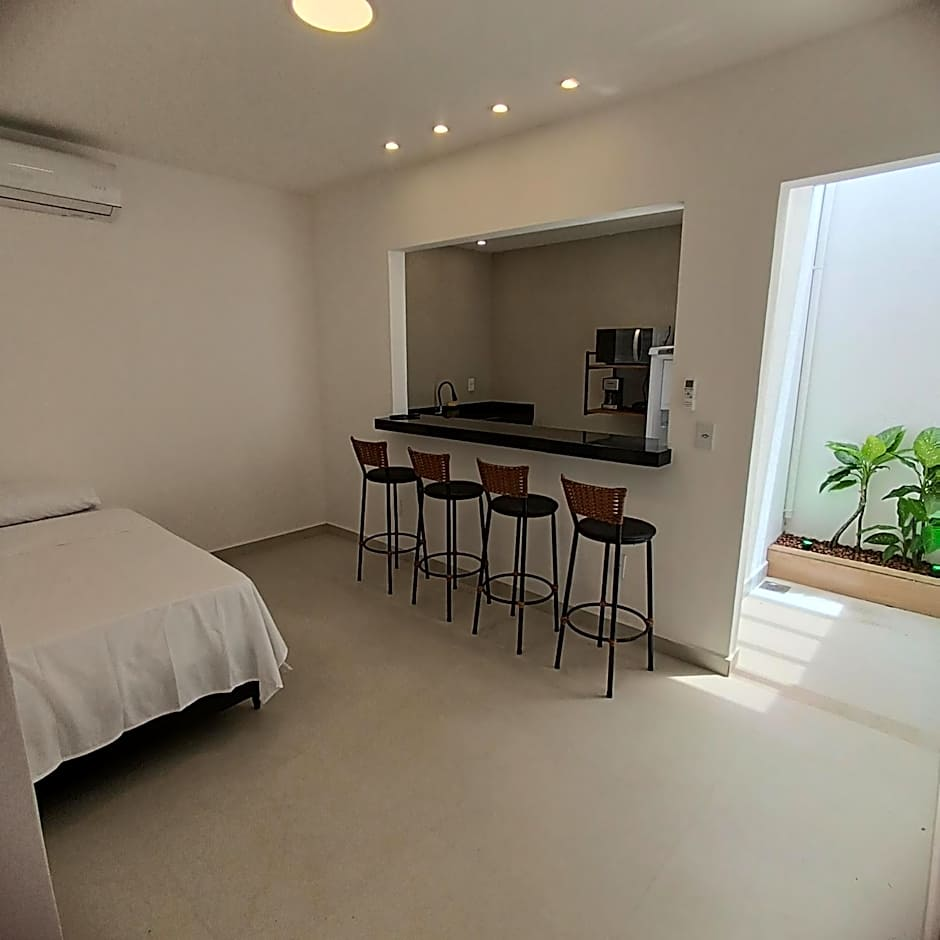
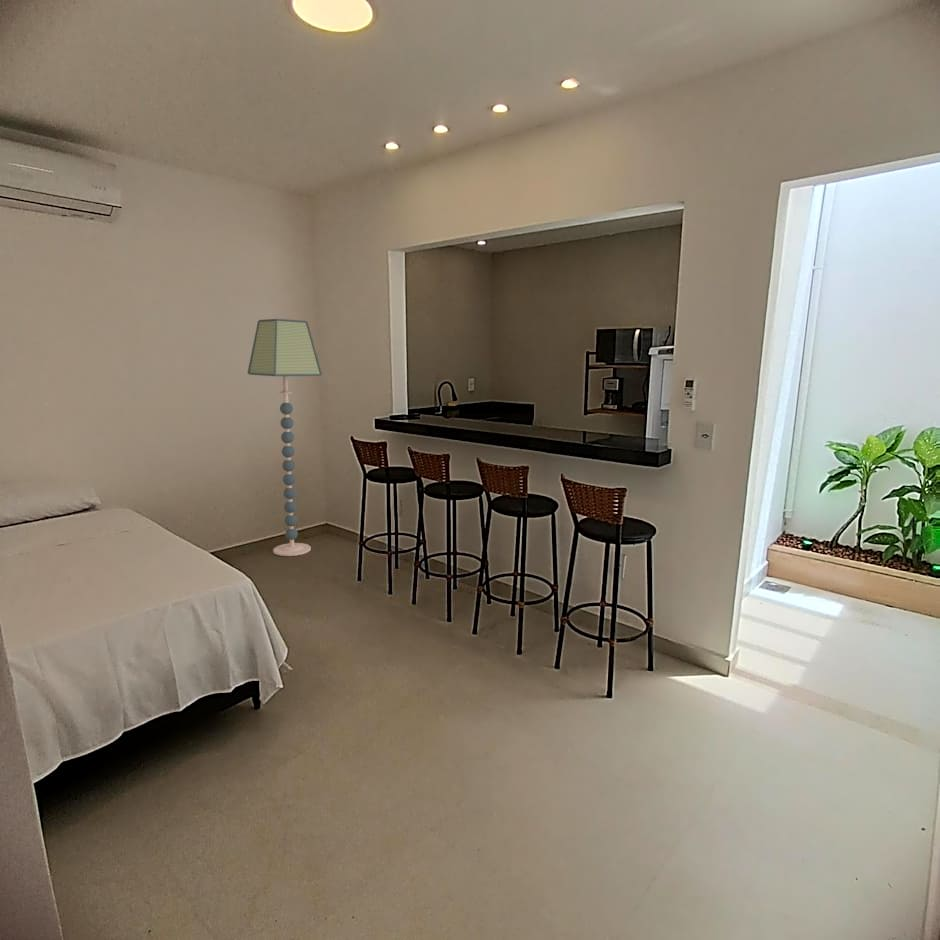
+ floor lamp (287, 439)
